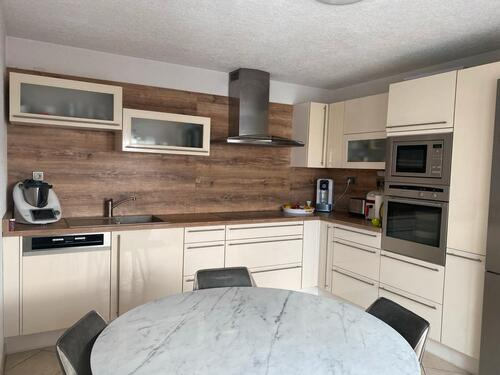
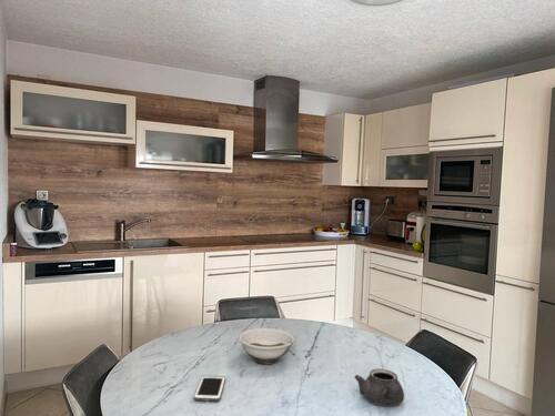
+ cell phone (210, 387)
+ bowl (265, 348)
+ teapot (383, 387)
